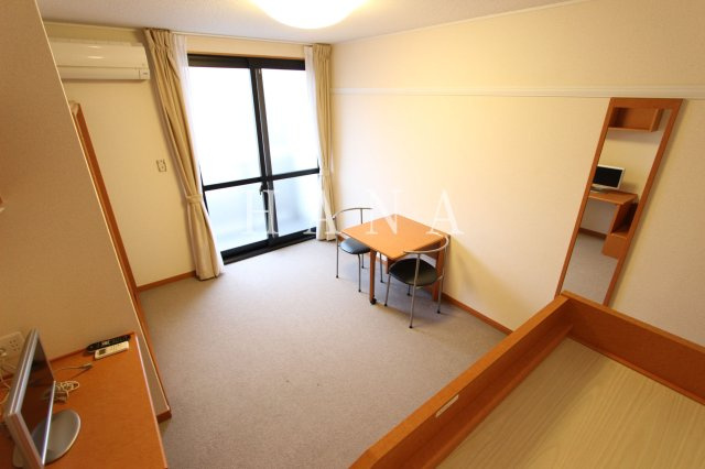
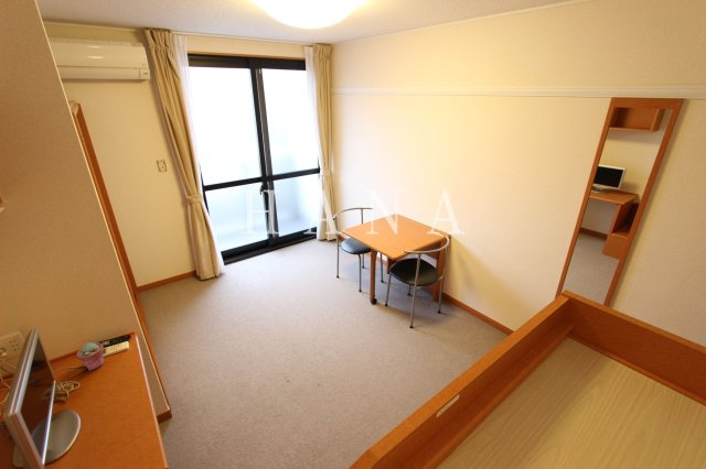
+ potted succulent (90, 353)
